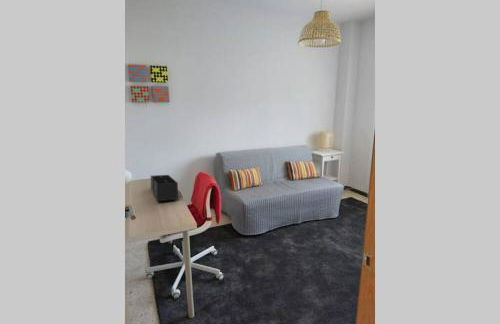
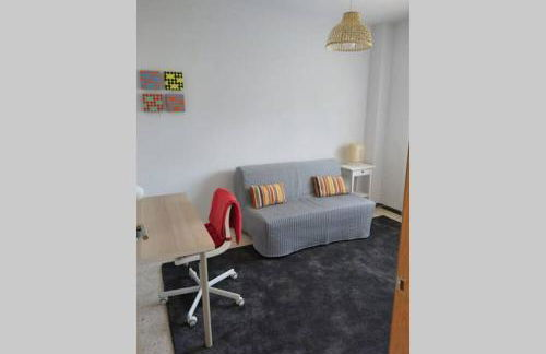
- desk organizer (163, 186)
